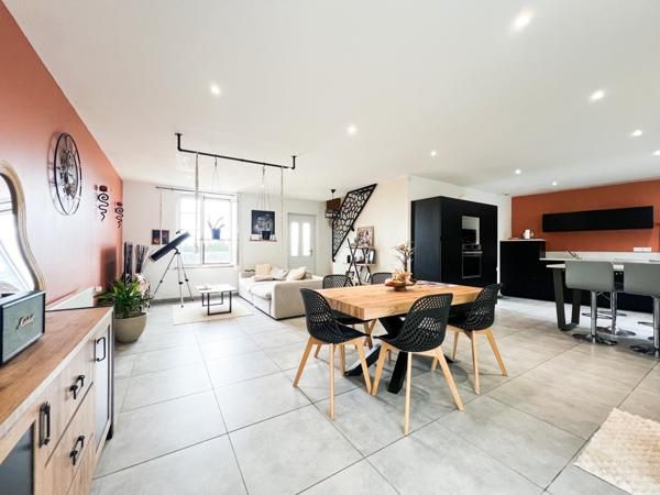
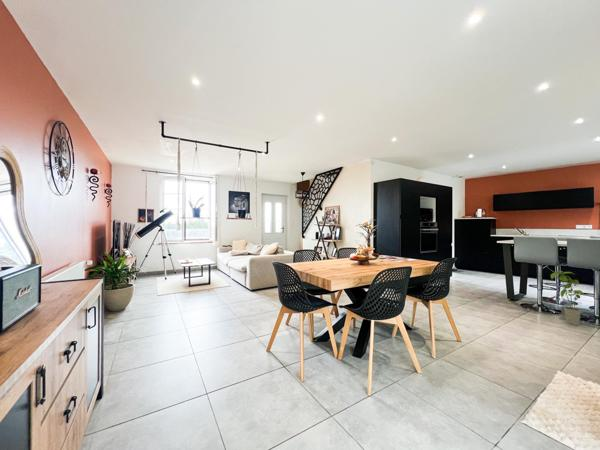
+ house plant (568, 299)
